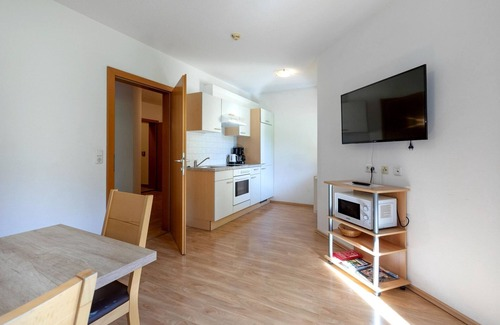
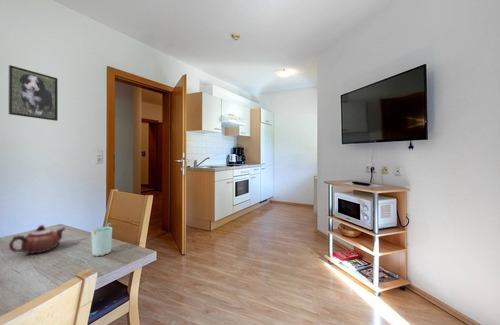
+ cup (101, 238)
+ teapot (39, 237)
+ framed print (34, 94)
